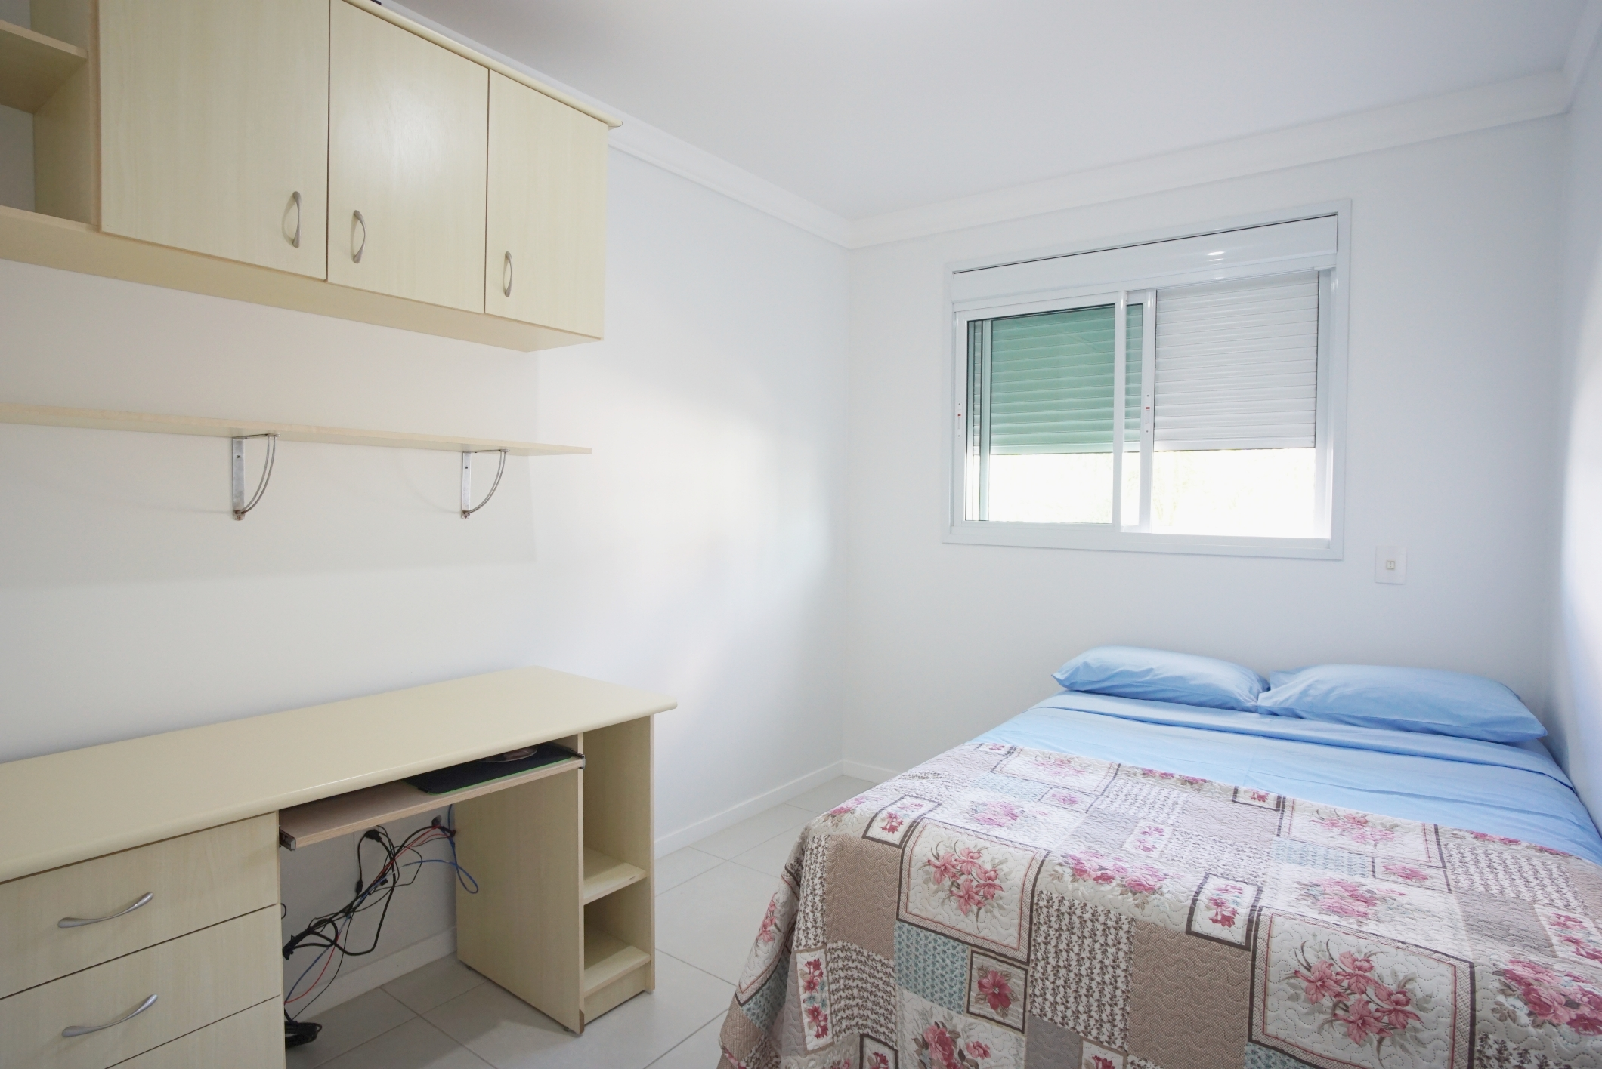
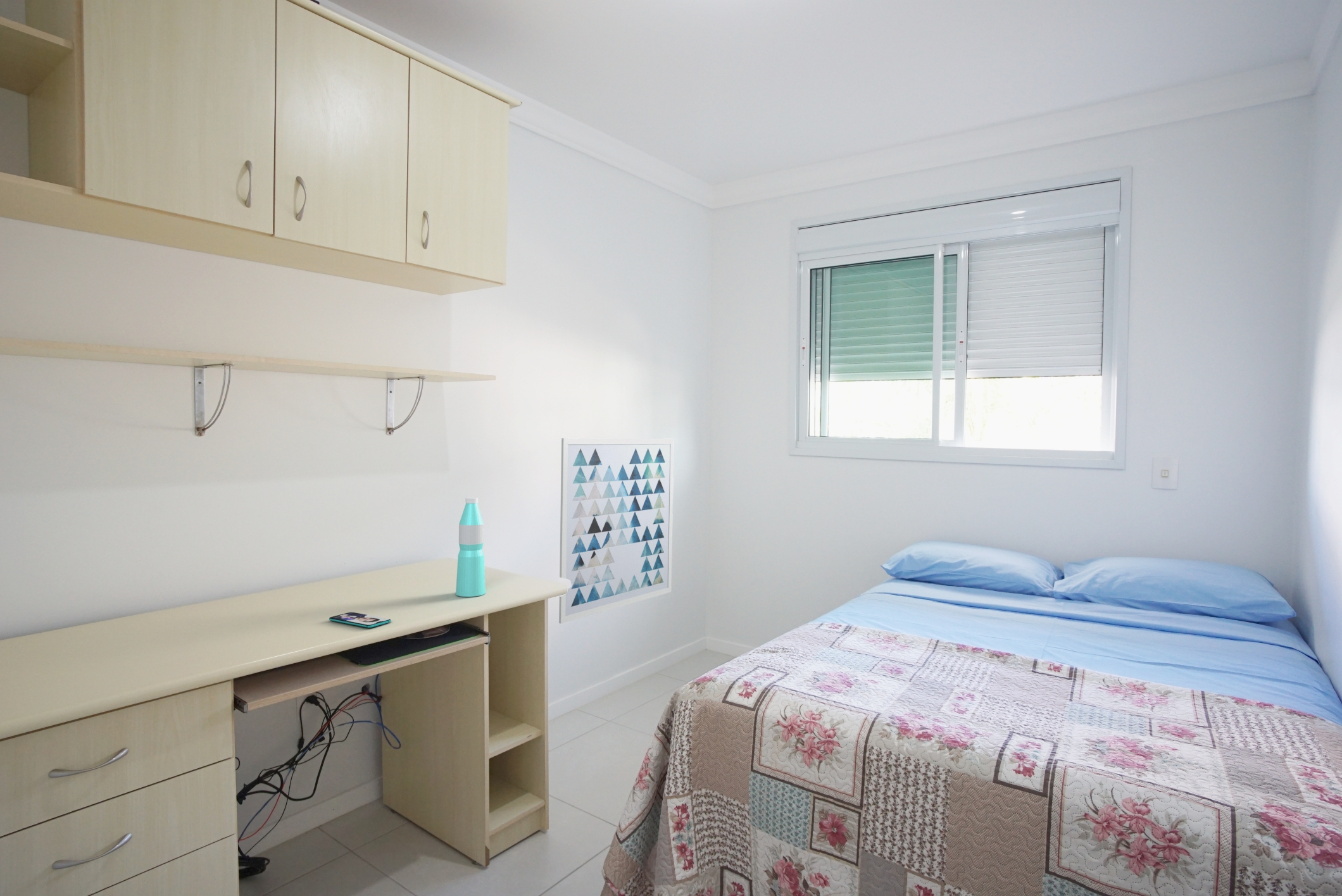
+ smartphone (360, 619)
+ water bottle (471, 545)
+ wall art (622, 522)
